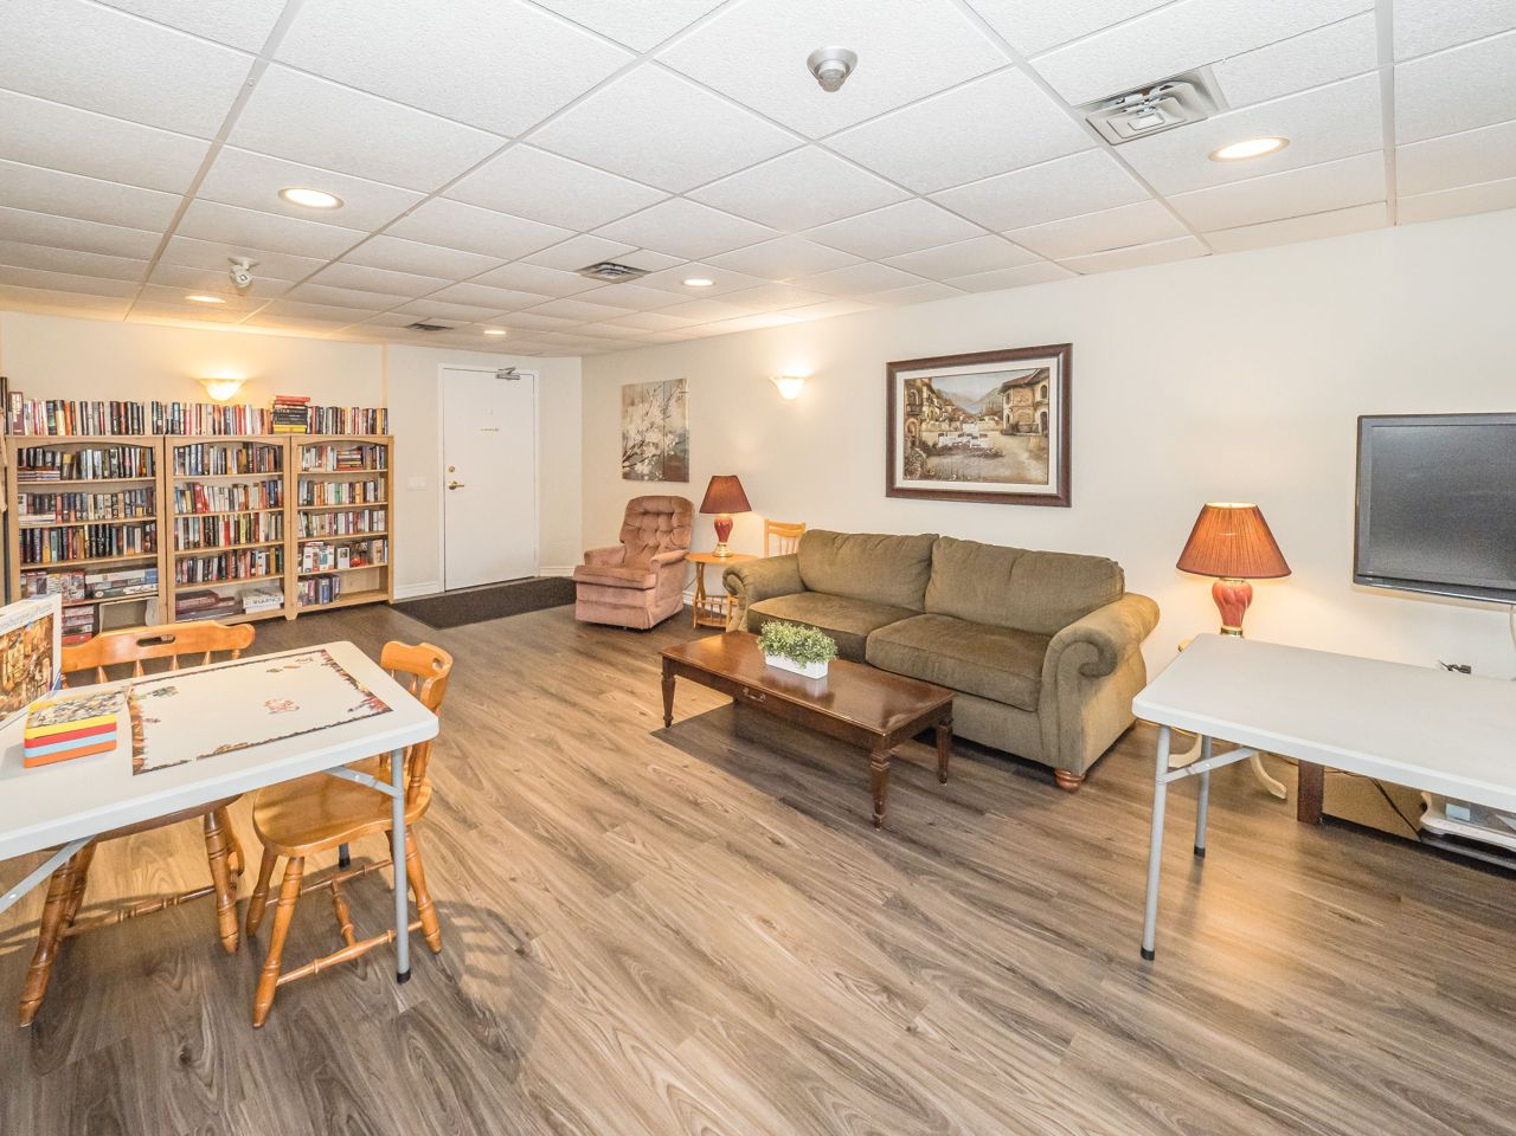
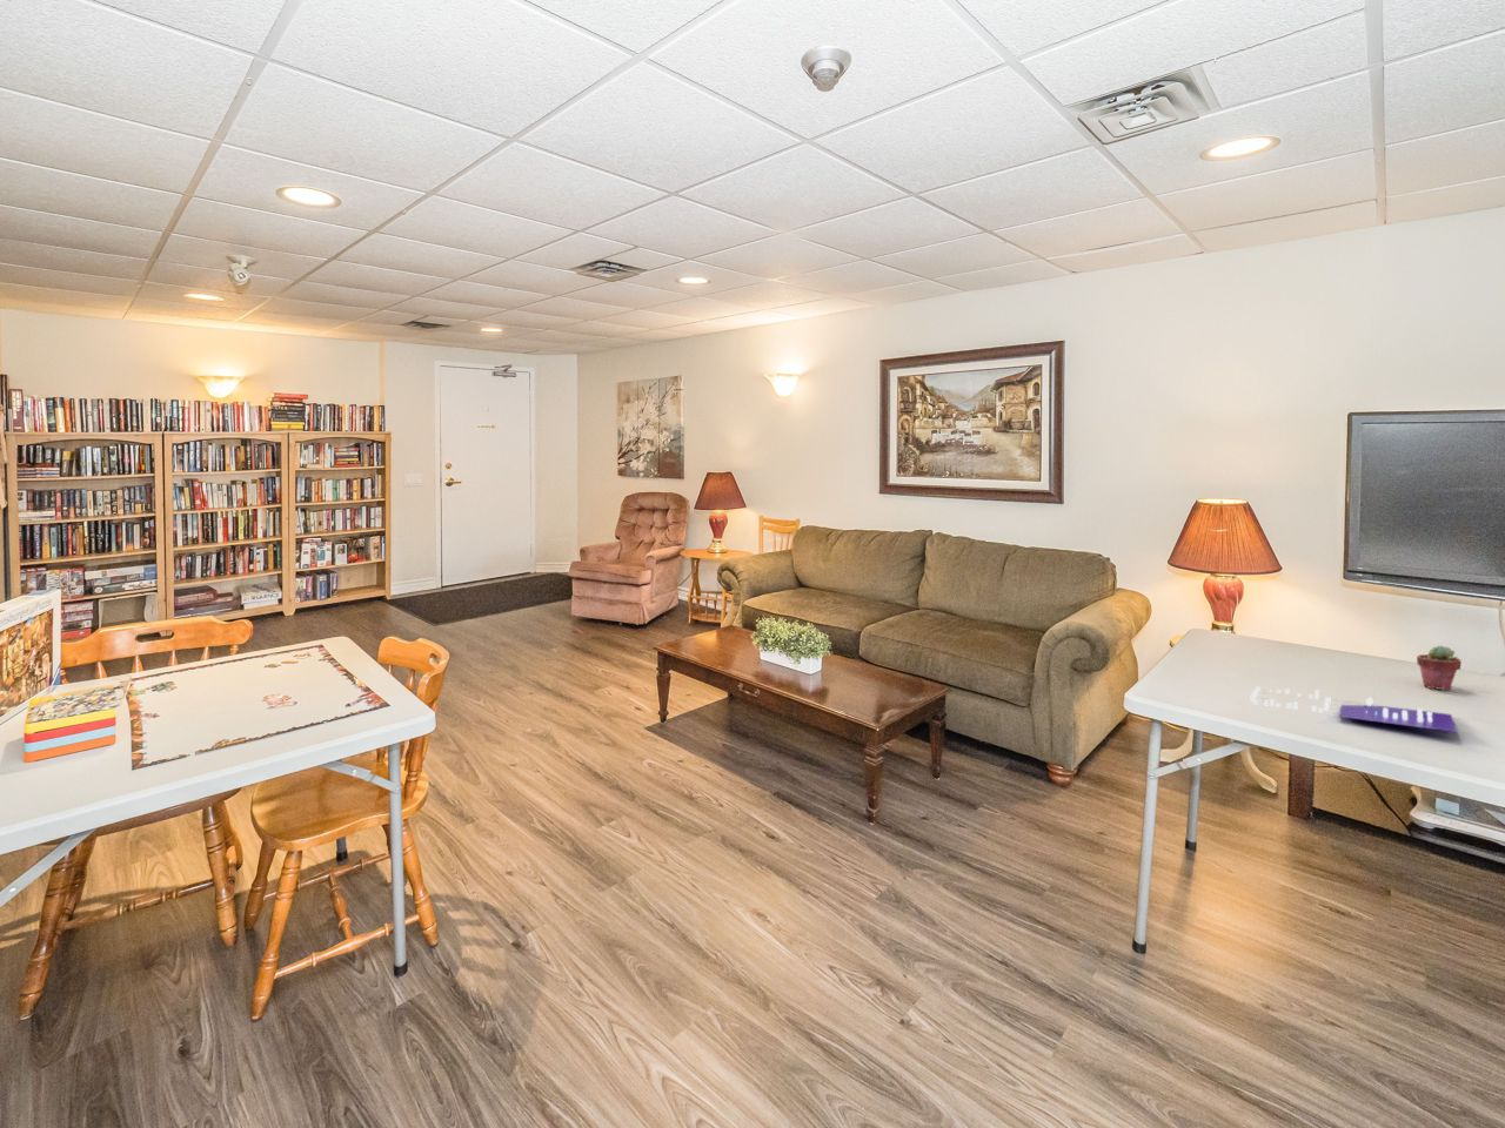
+ potted succulent (1437, 666)
+ board game (1346, 705)
